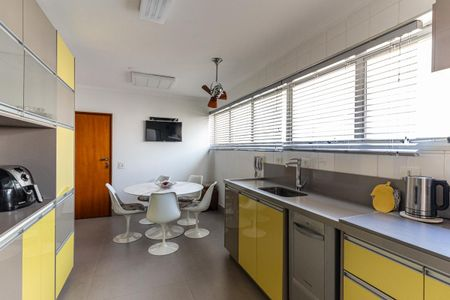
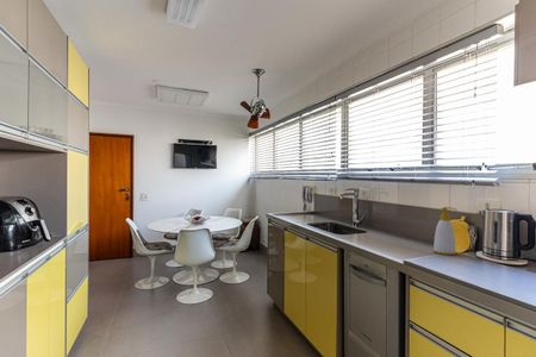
+ soap bottle (444, 230)
